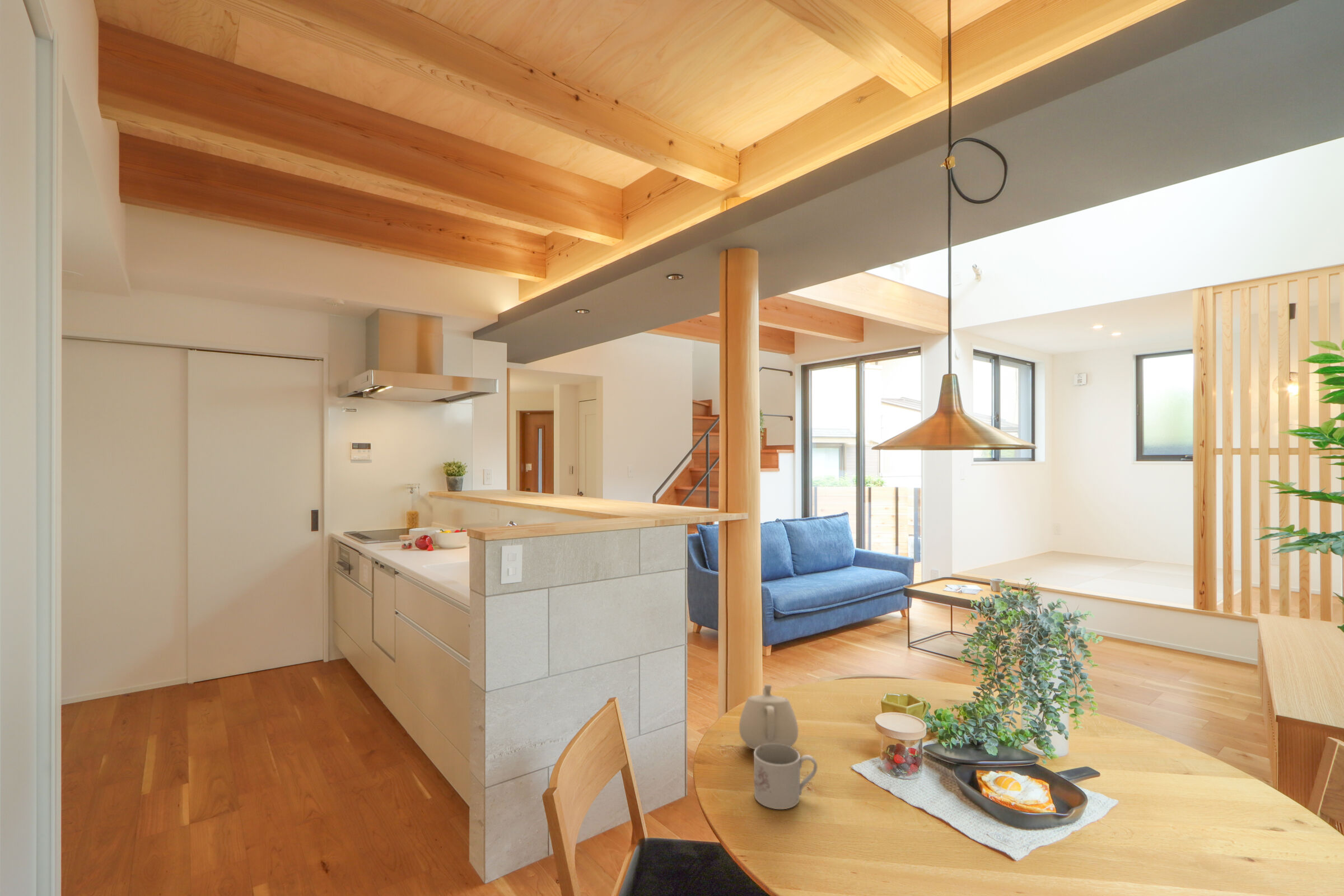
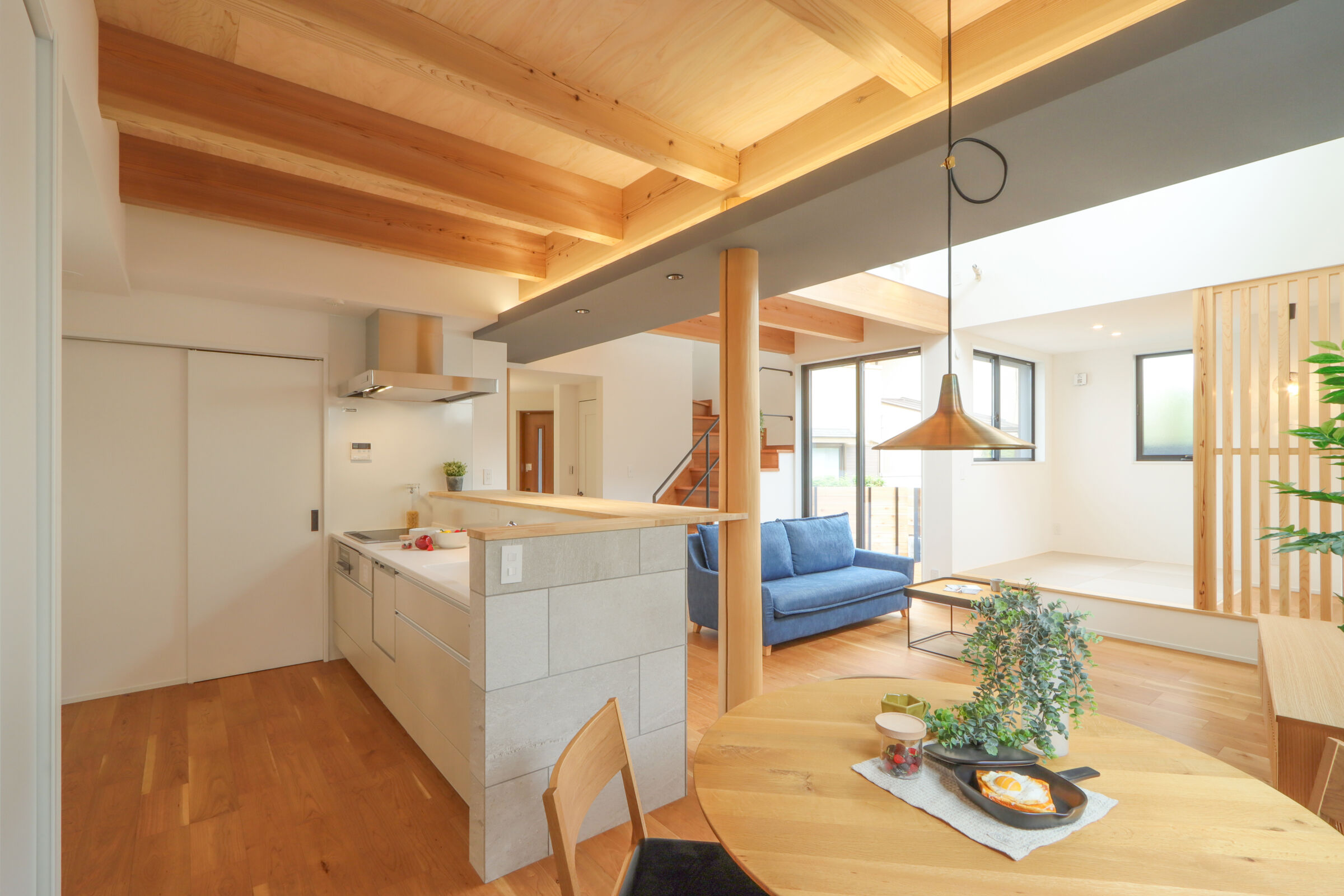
- teapot (768, 714)
- mug (785, 776)
